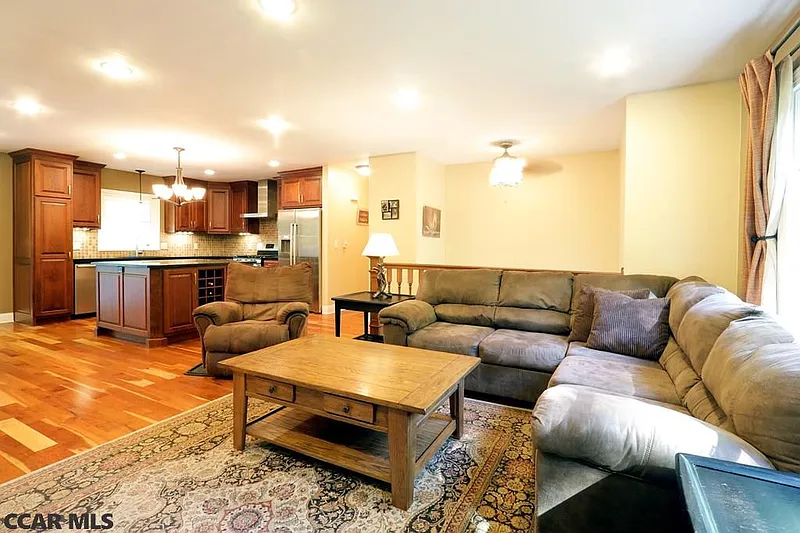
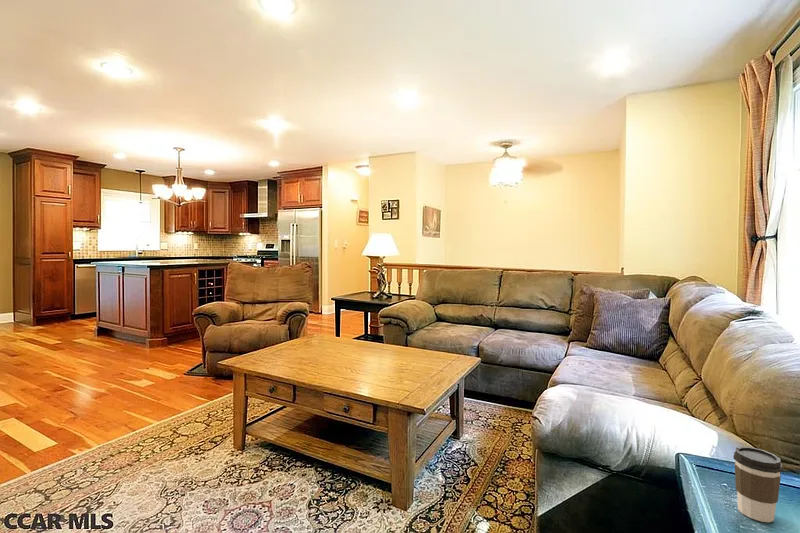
+ coffee cup (756, 483)
